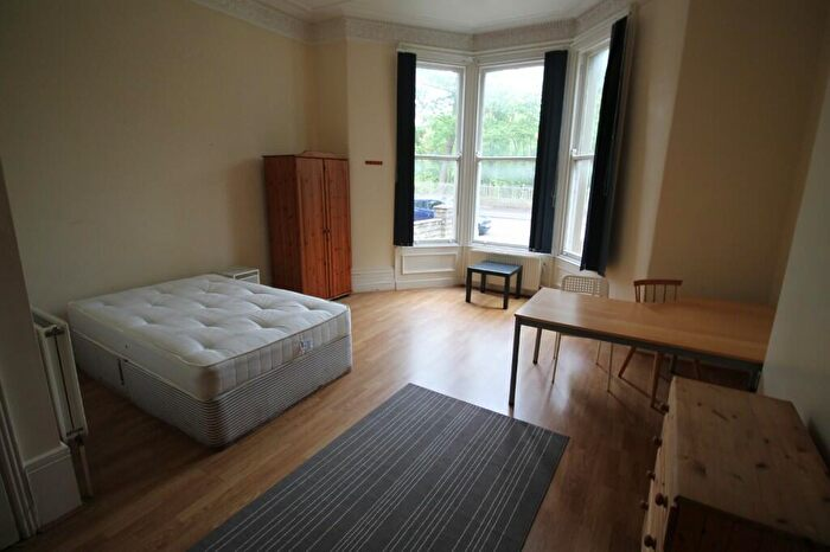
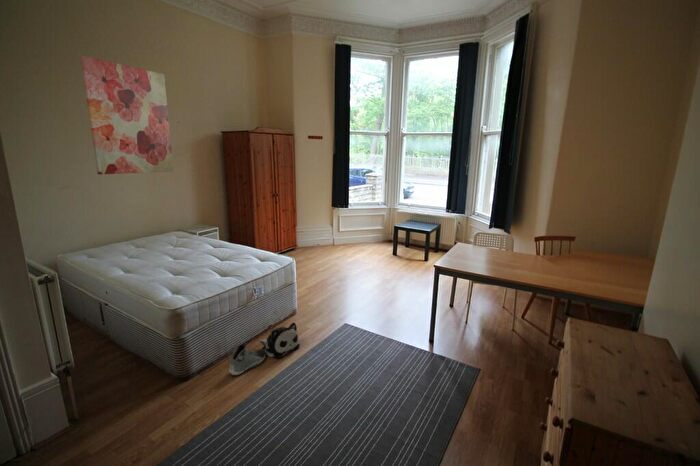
+ wall art (132, 121)
+ sneaker (248, 353)
+ plush toy (275, 334)
